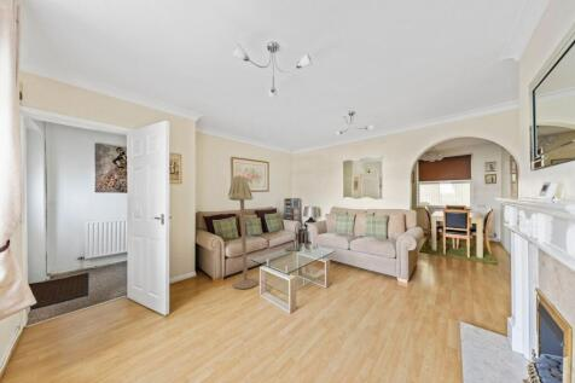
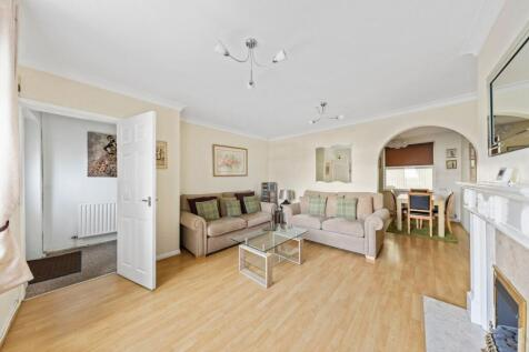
- floor lamp (242, 228)
